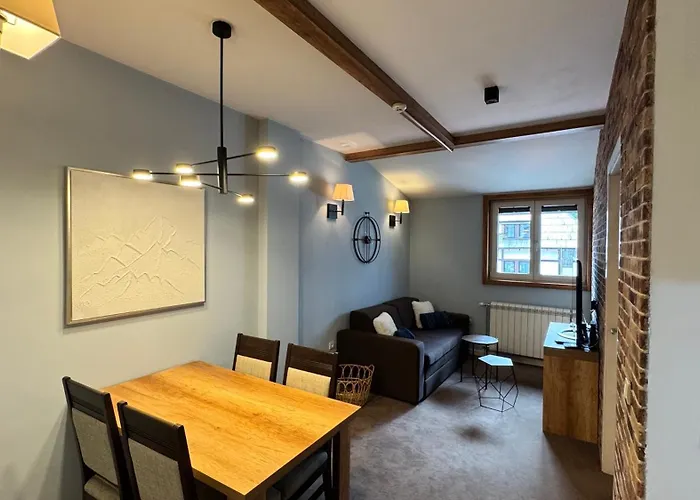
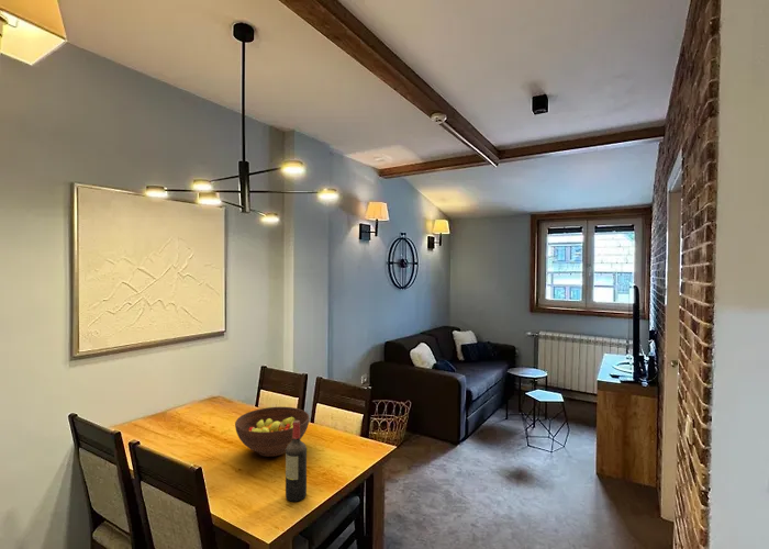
+ fruit bowl (272, 435)
+ wine bottle (296, 458)
